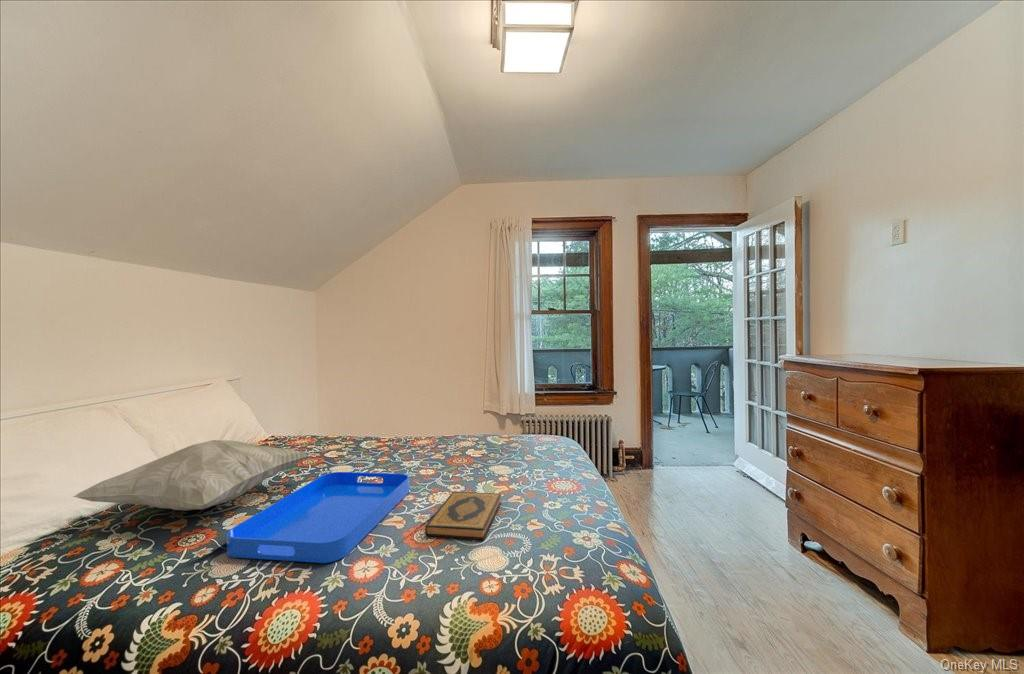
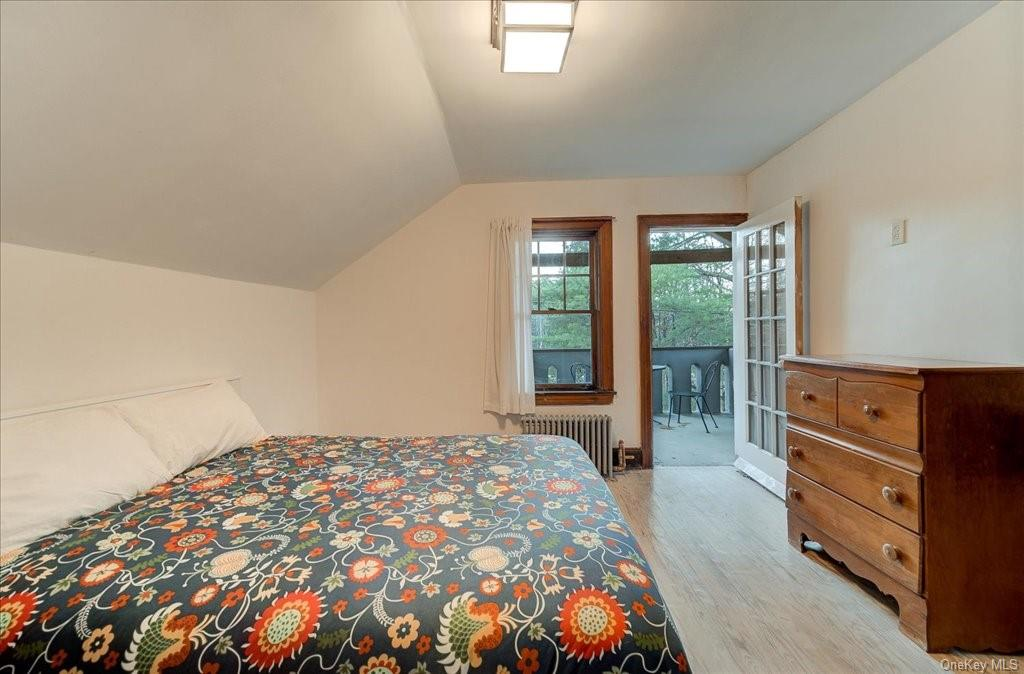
- hardback book (466, 513)
- serving tray (332, 508)
- decorative pillow (206, 473)
